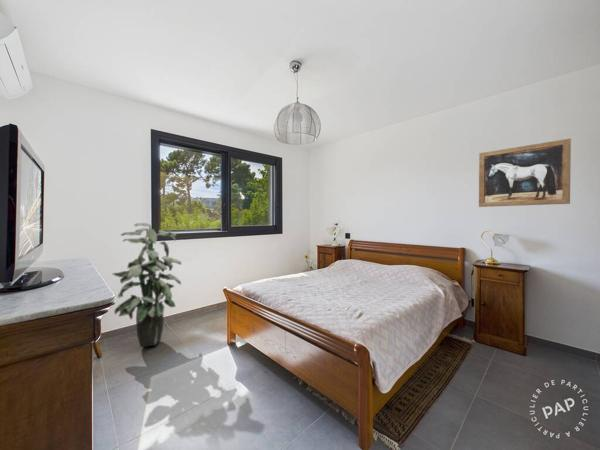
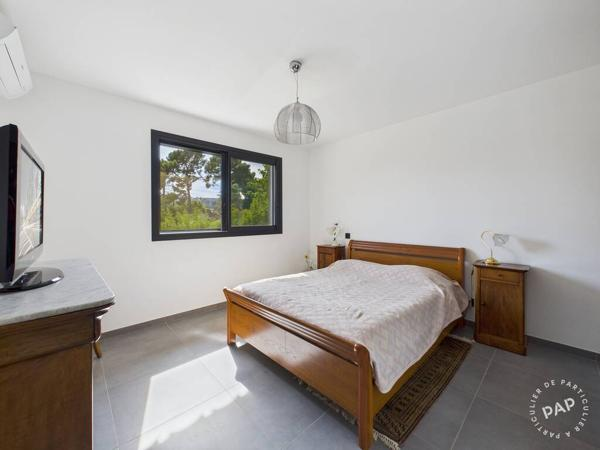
- indoor plant (147, 282)
- wall art (520, 176)
